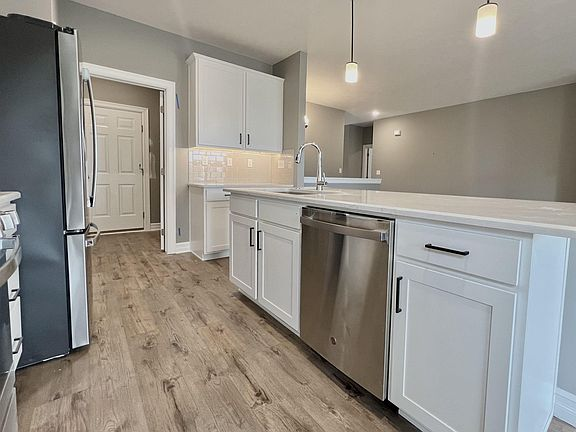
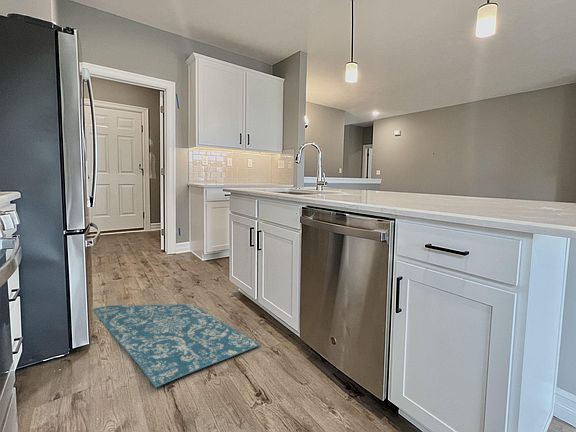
+ rug (166, 325)
